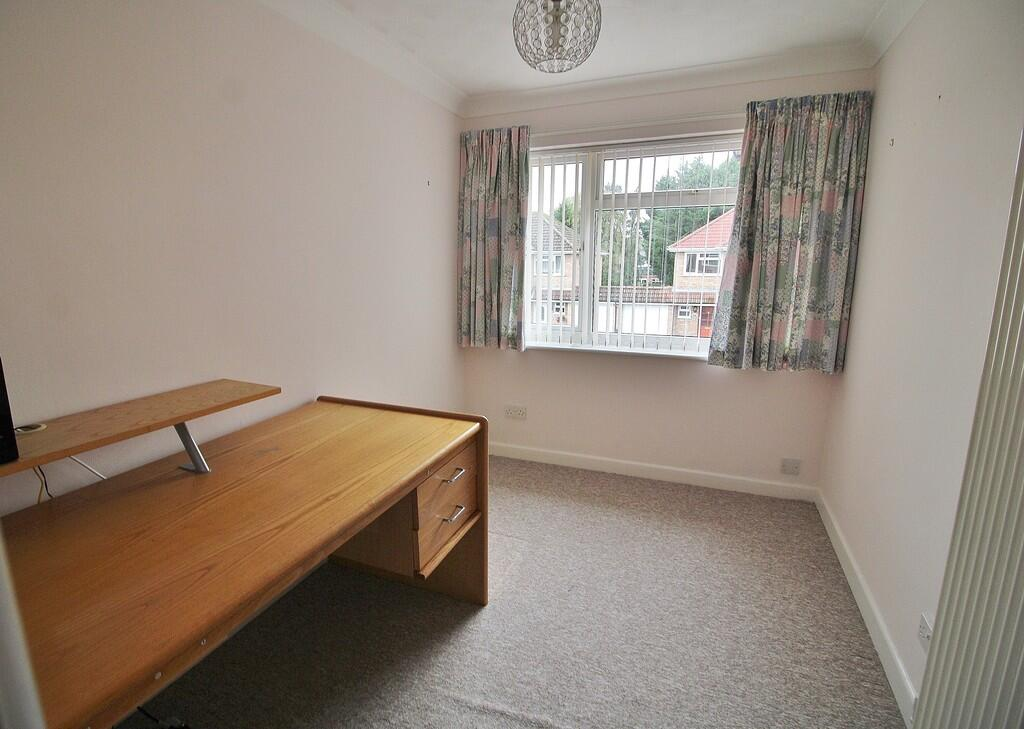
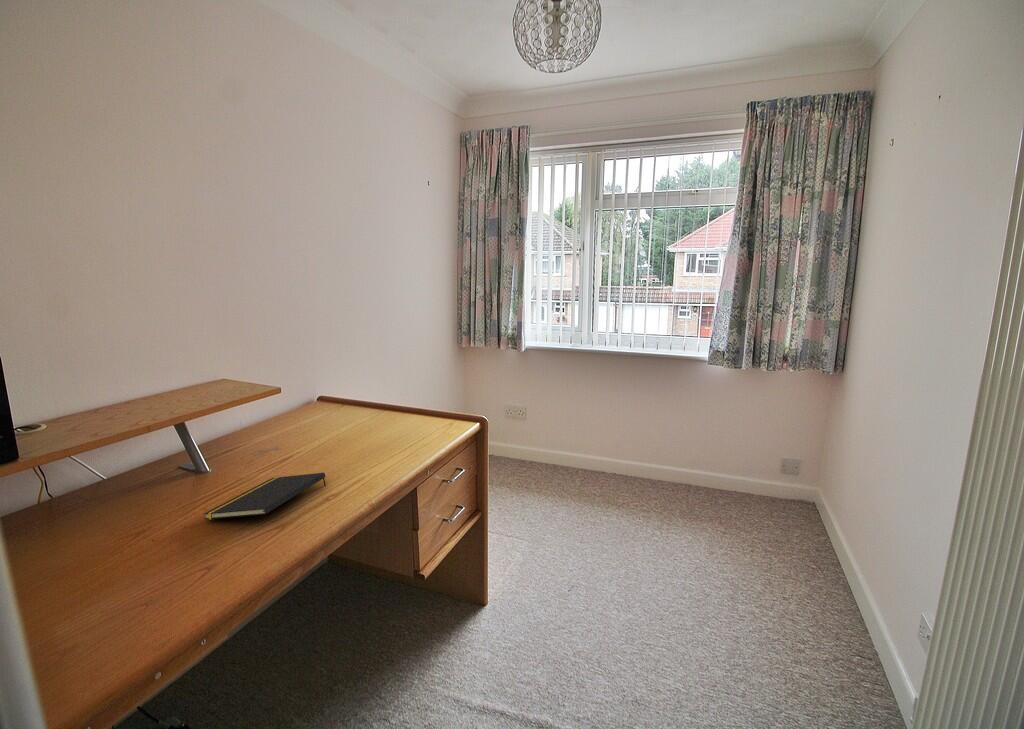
+ notepad (269, 494)
